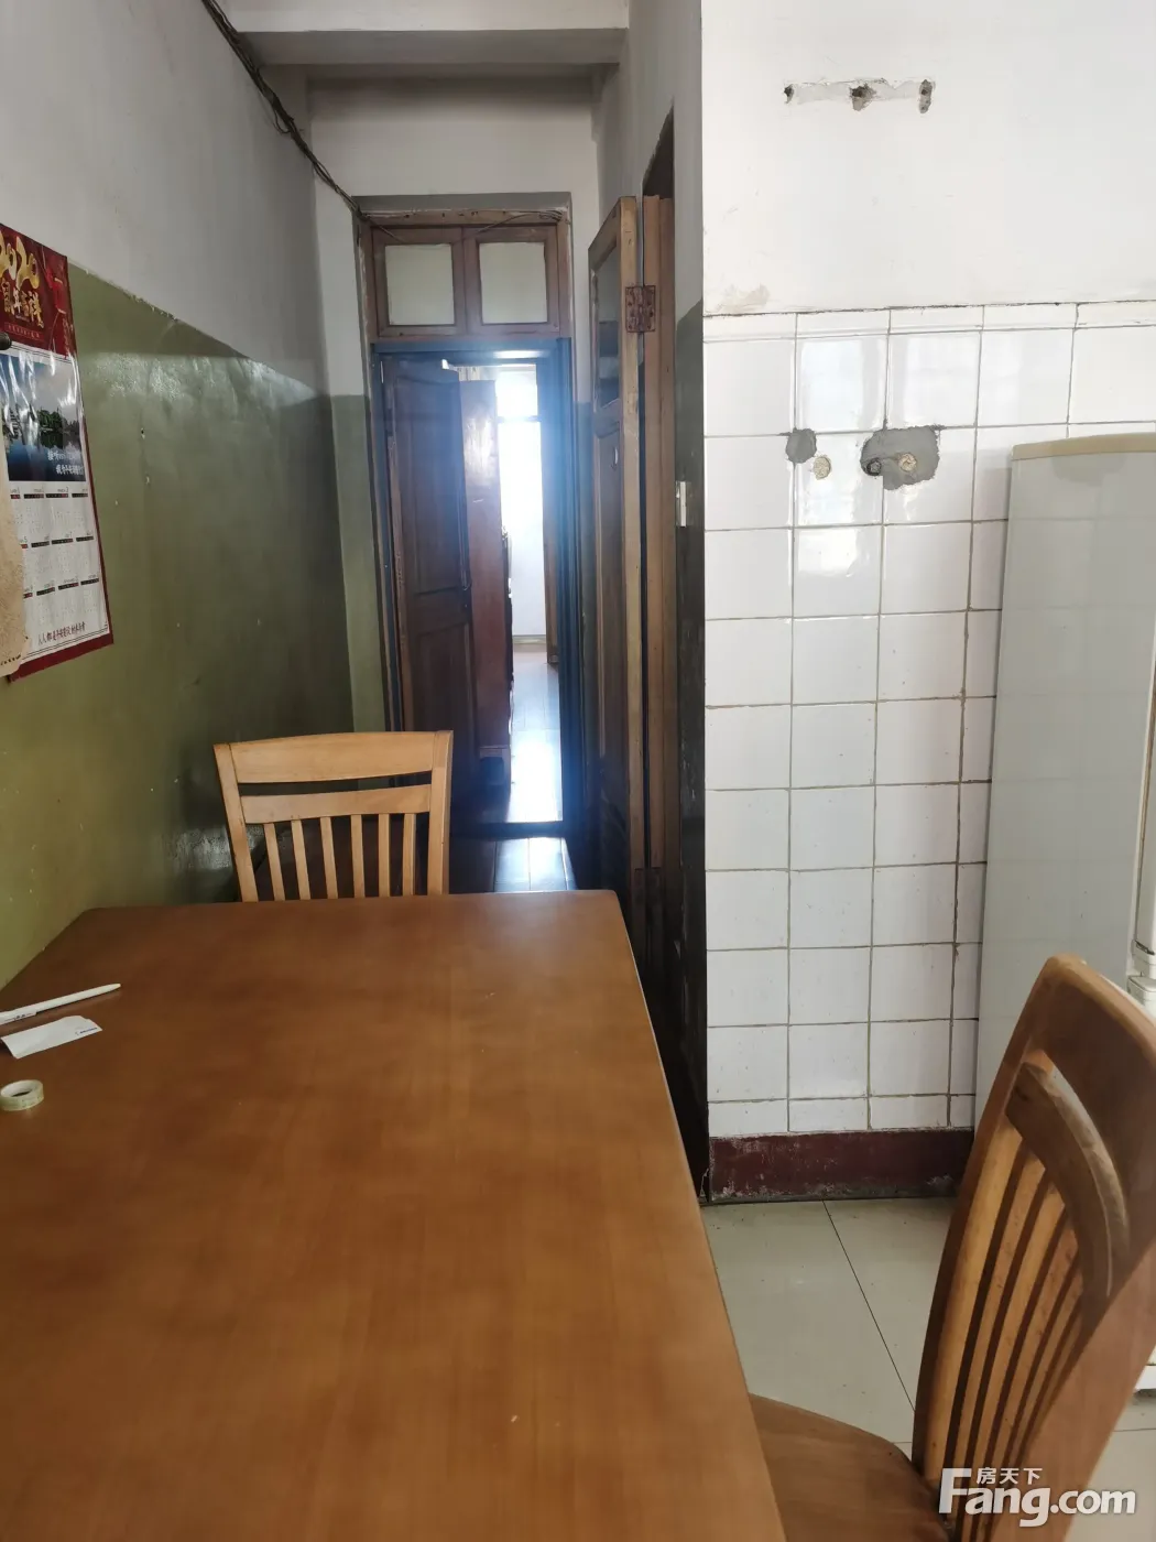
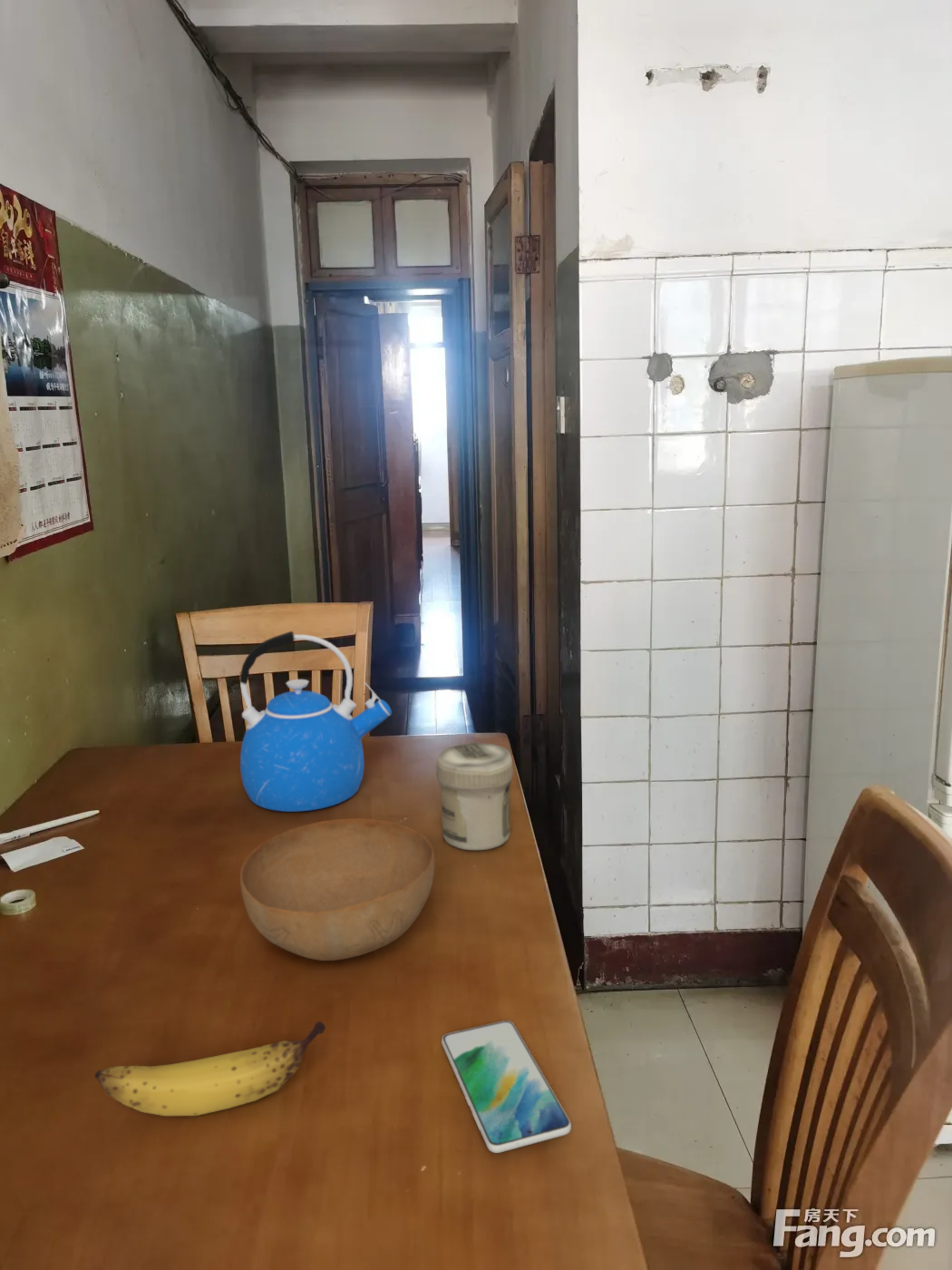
+ banana (214, 1072)
+ bowl (342, 895)
+ jar (475, 796)
+ kettle (315, 711)
+ smartphone (501, 1080)
